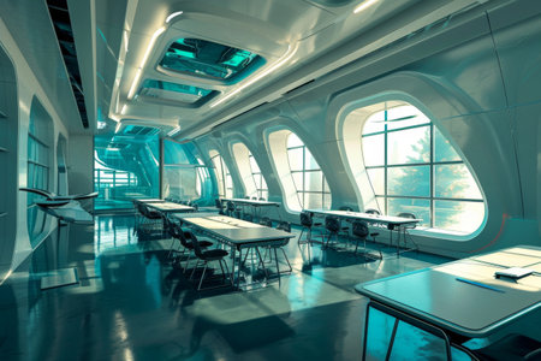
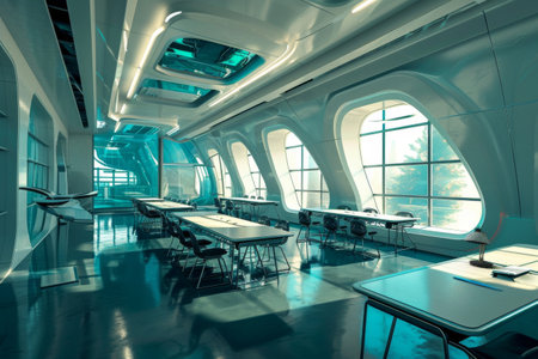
+ desk lamp (481, 245)
